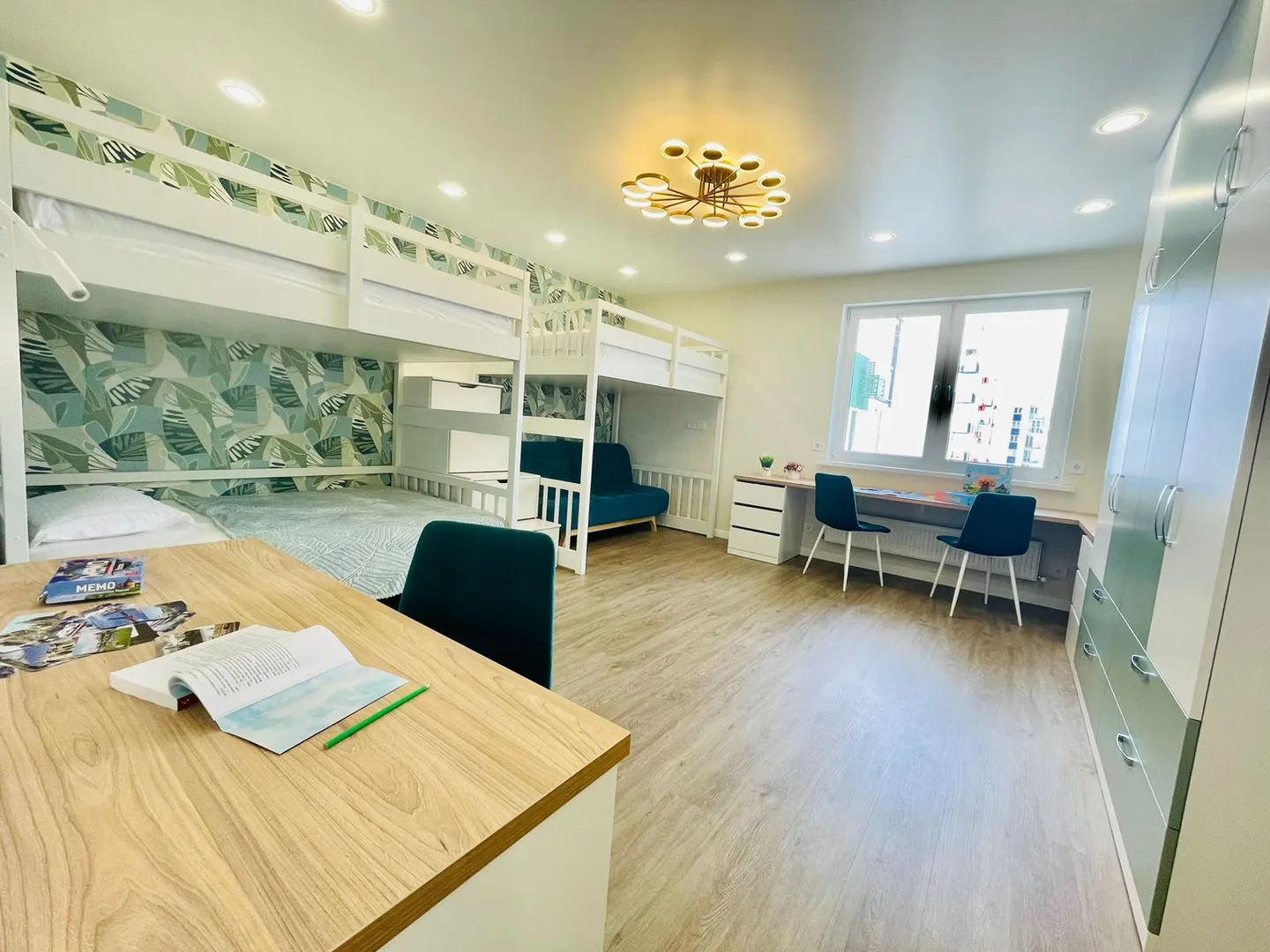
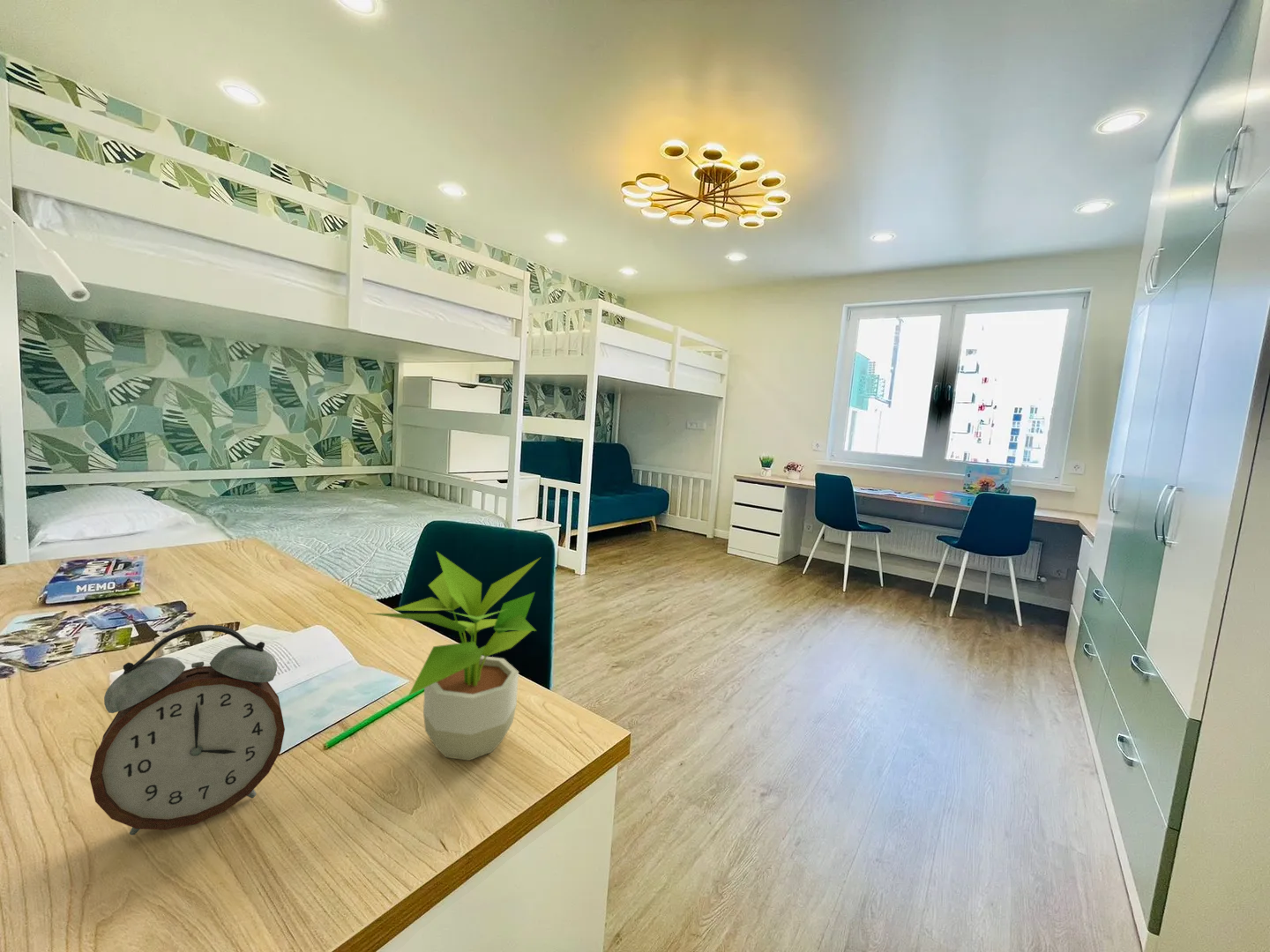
+ alarm clock (197, 719)
+ potted plant (456, 653)
